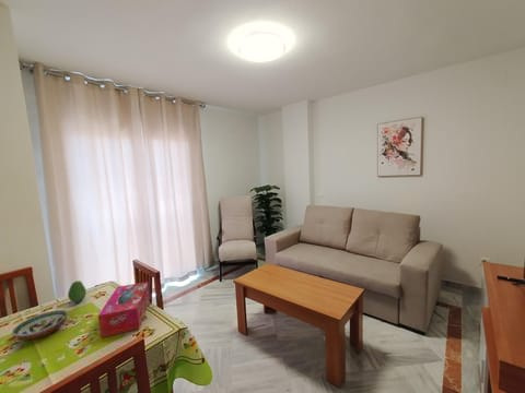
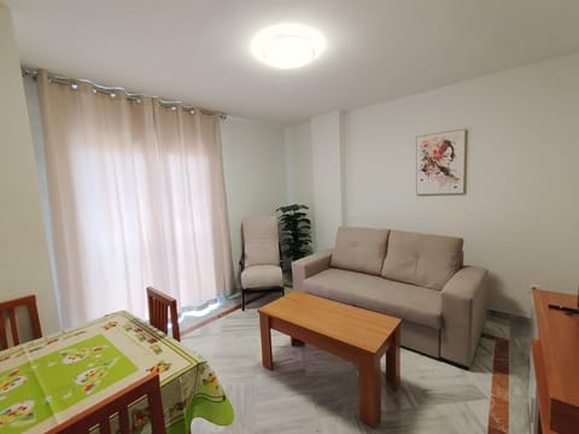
- fruit (77, 291)
- tissue box (127, 306)
- decorative bowl (42, 326)
